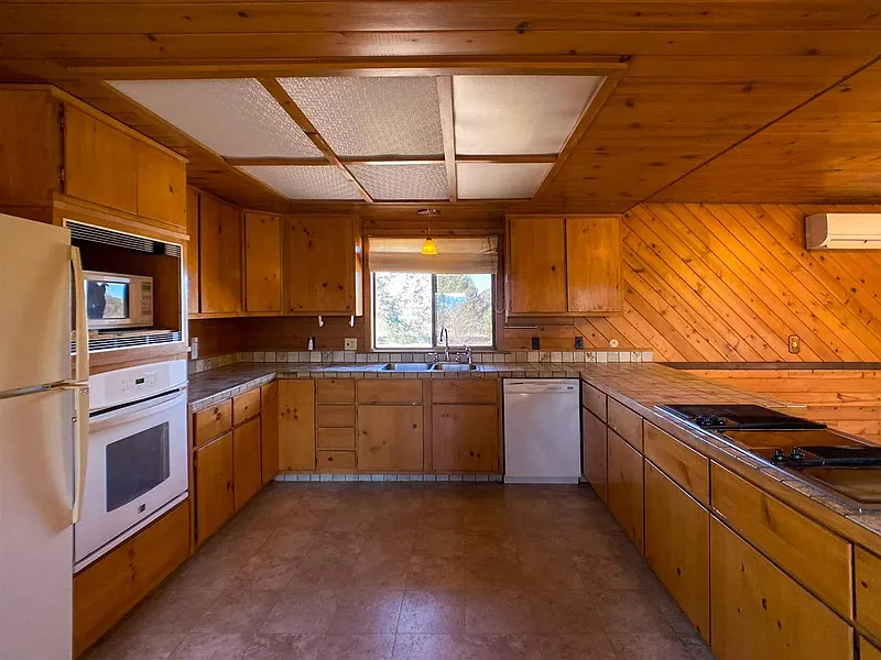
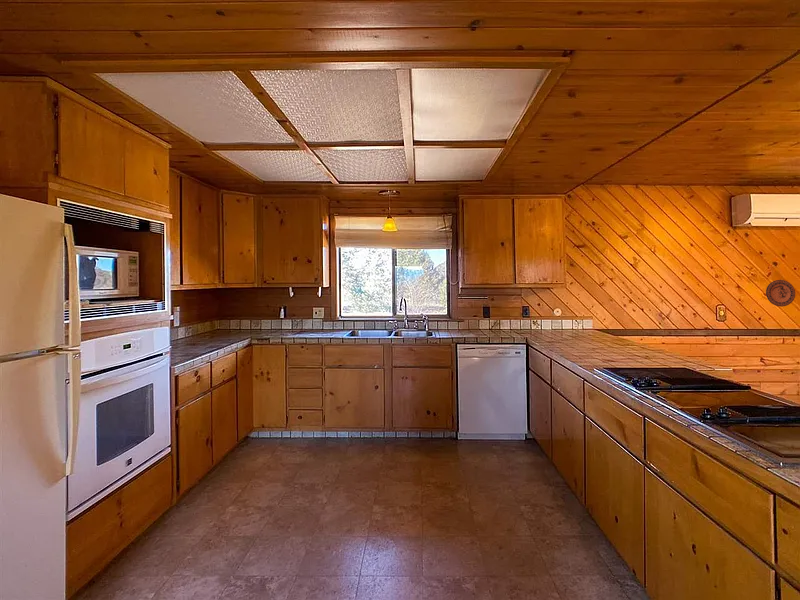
+ decorative plate (780, 293)
